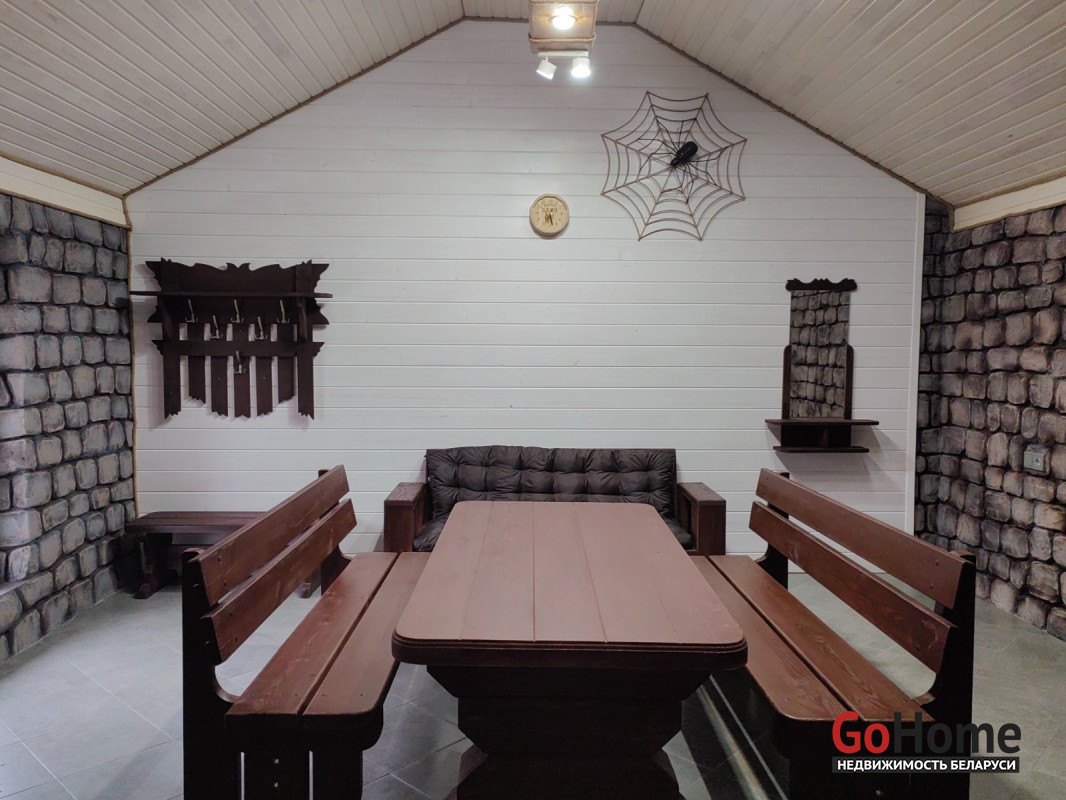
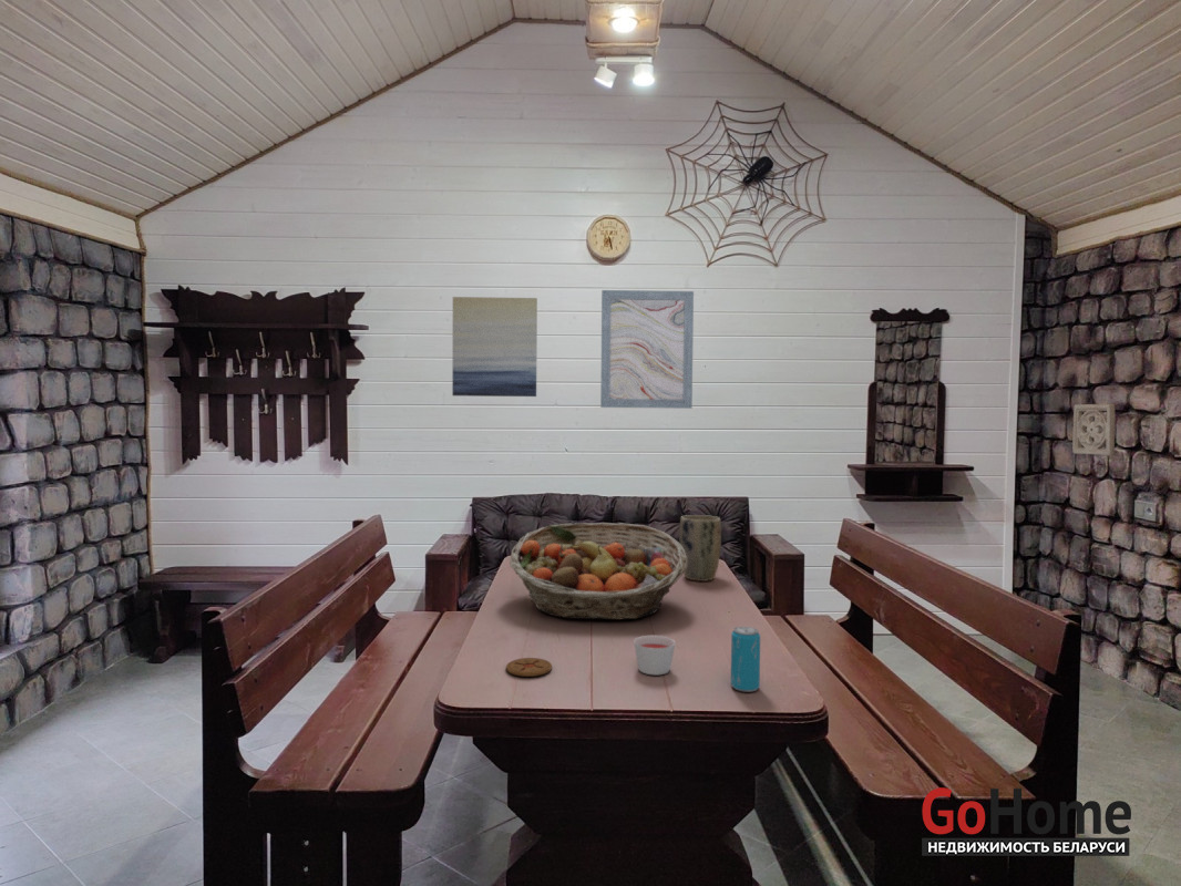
+ coaster (528, 667)
+ plant pot (699, 547)
+ wall art (494, 347)
+ wall ornament (1092, 430)
+ wall art (647, 349)
+ beverage can (744, 658)
+ candle (654, 656)
+ fruit basket (597, 568)
